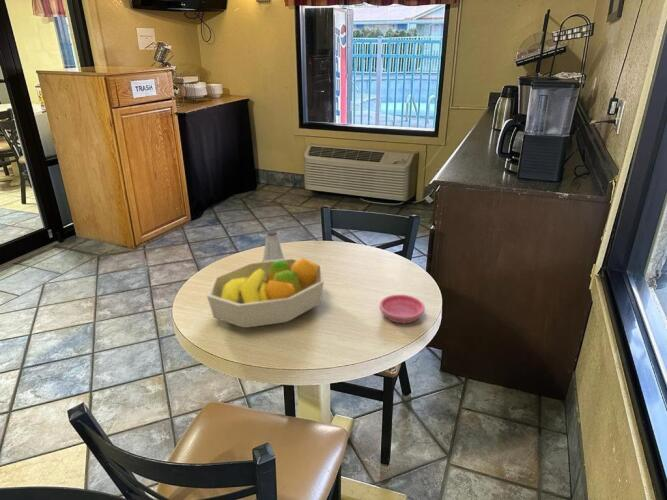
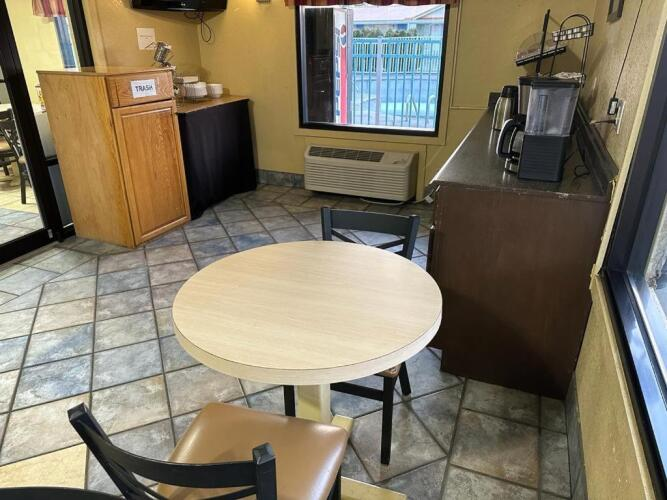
- fruit bowl (269, 287)
- saltshaker (272, 245)
- saucer (401, 309)
